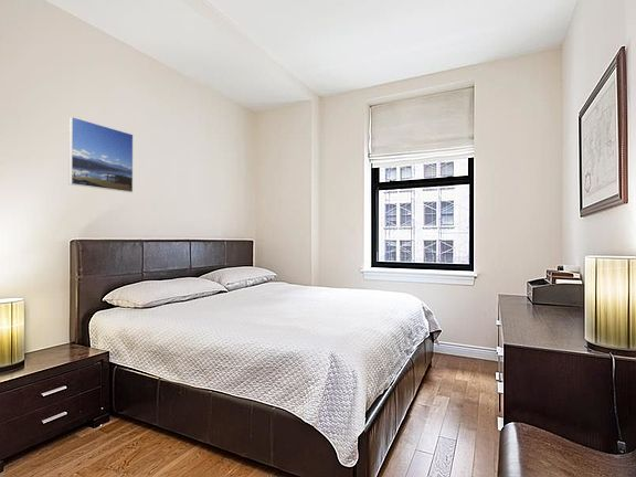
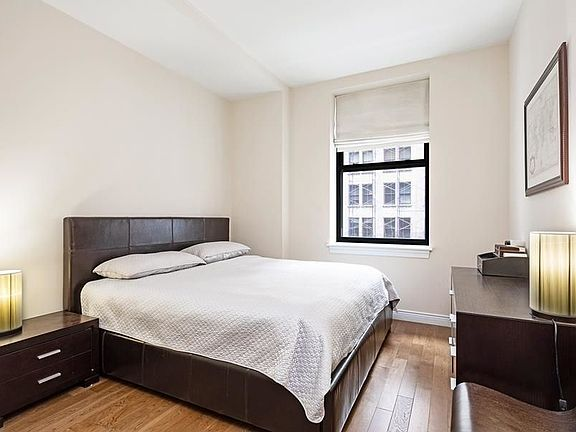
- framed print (103, 157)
